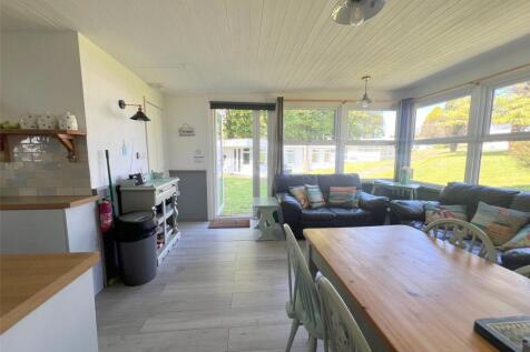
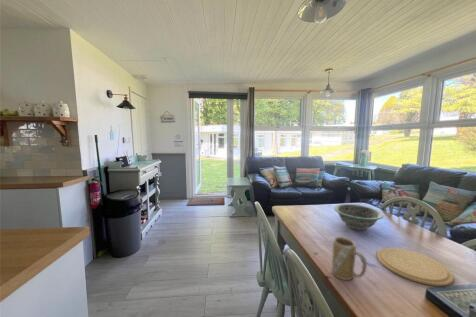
+ decorative bowl (356, 218)
+ mug (348, 258)
+ plate (411, 263)
